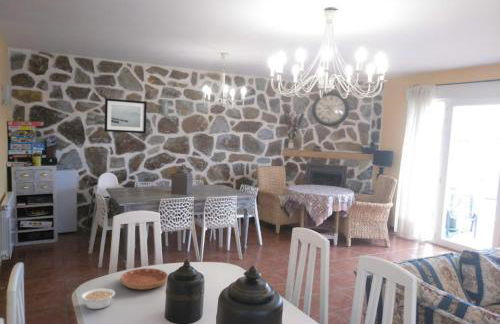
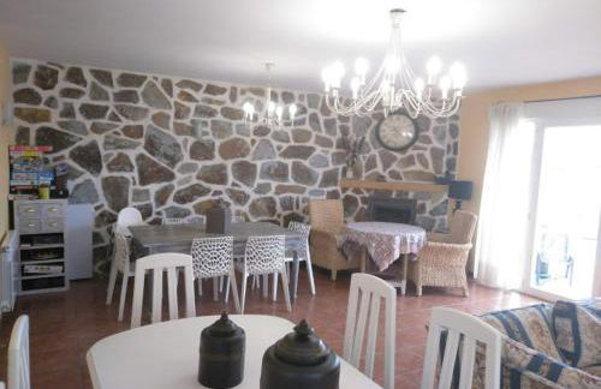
- wall art (125, 116)
- legume (99, 298)
- saucer (144, 279)
